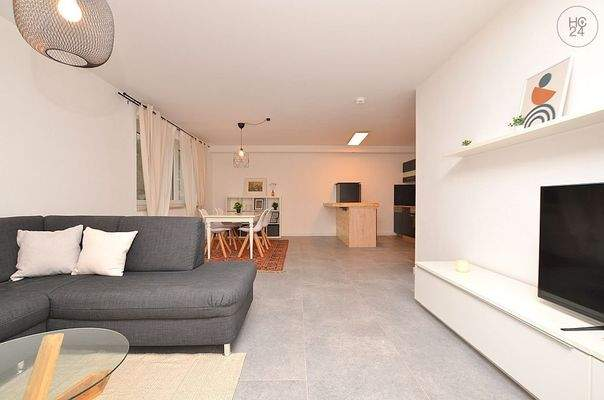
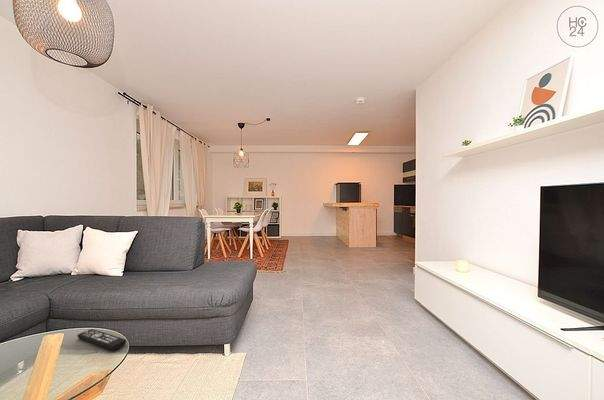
+ remote control (101, 339)
